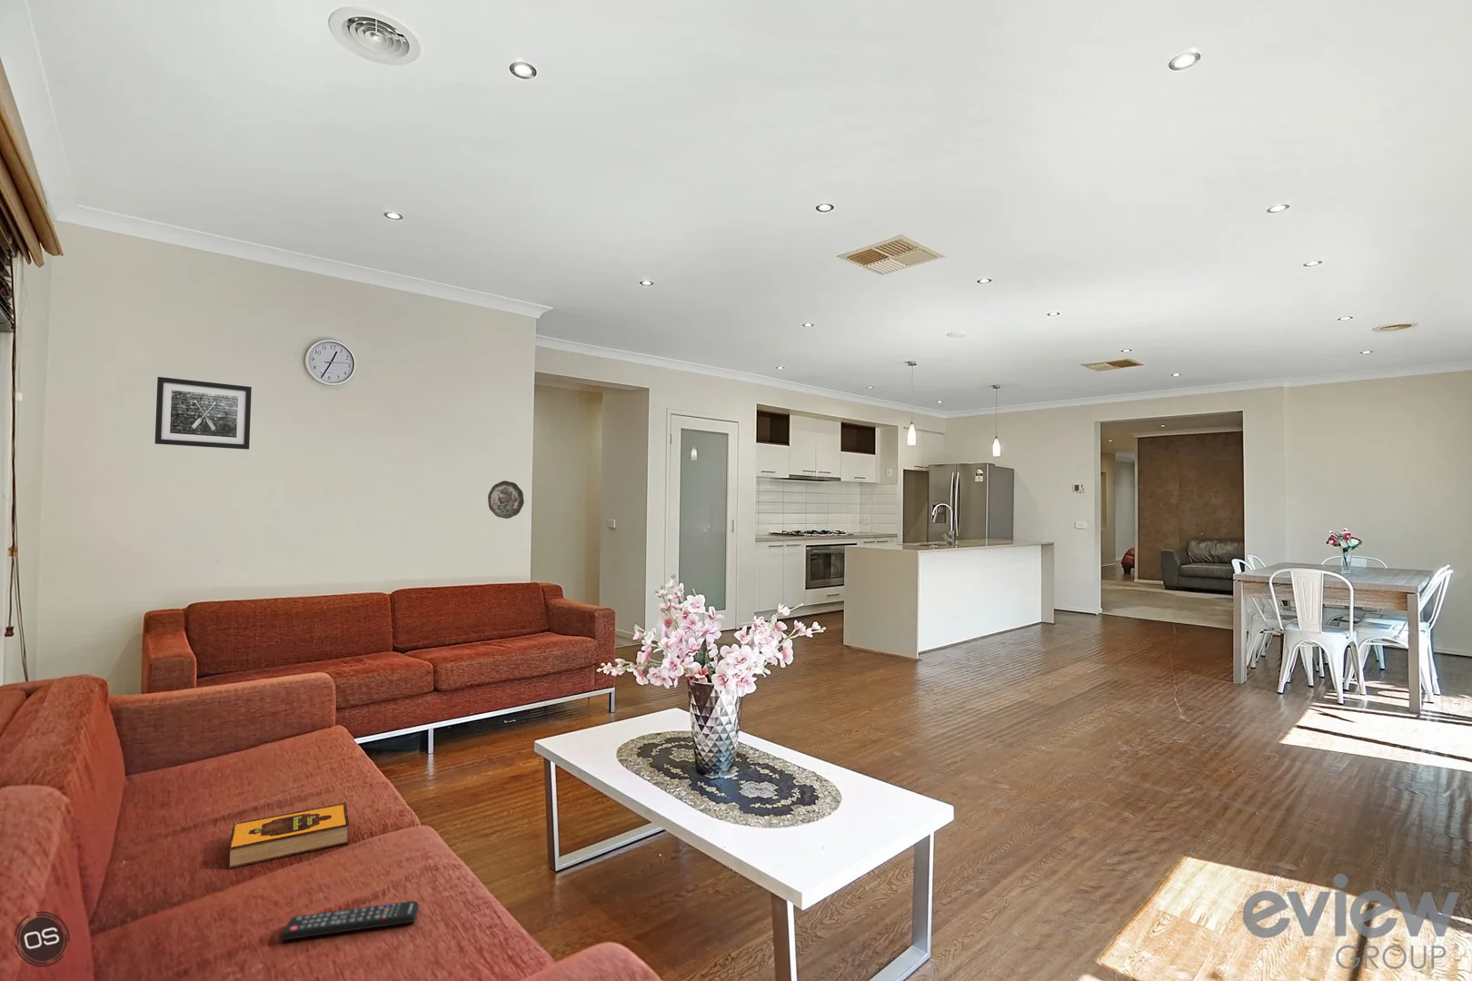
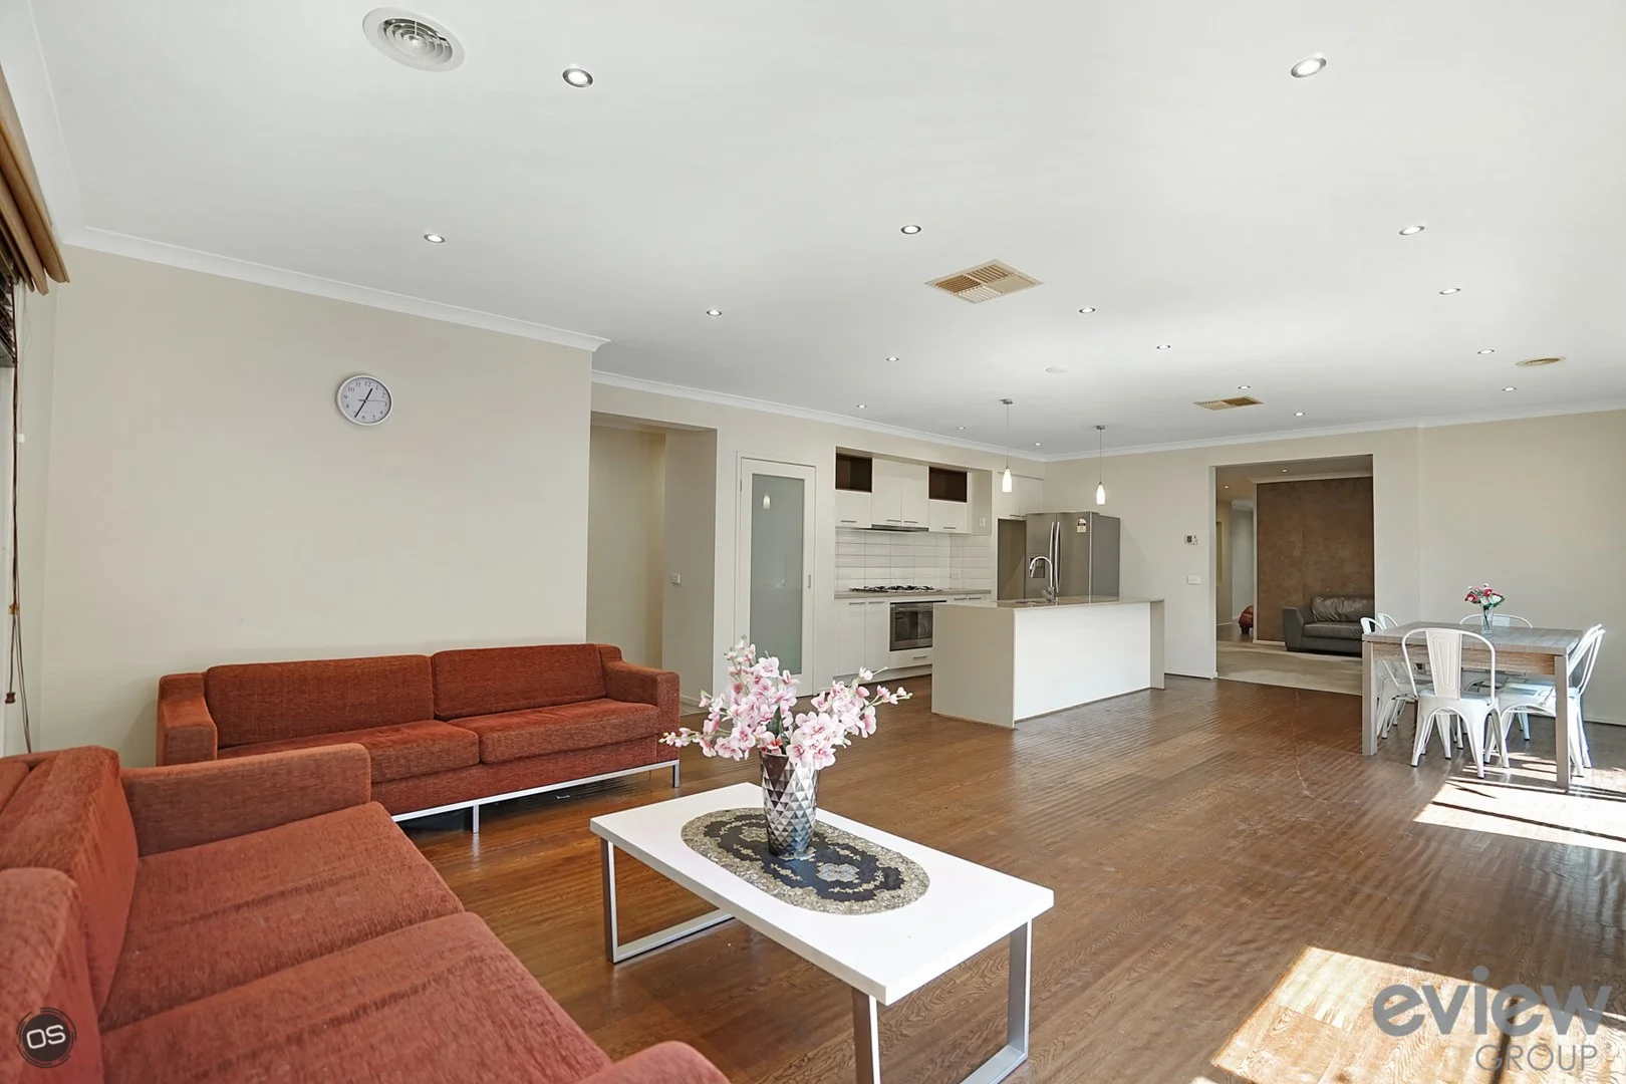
- wall art (205, 414)
- remote control (352, 921)
- hardback book (290, 831)
- decorative plate (505, 499)
